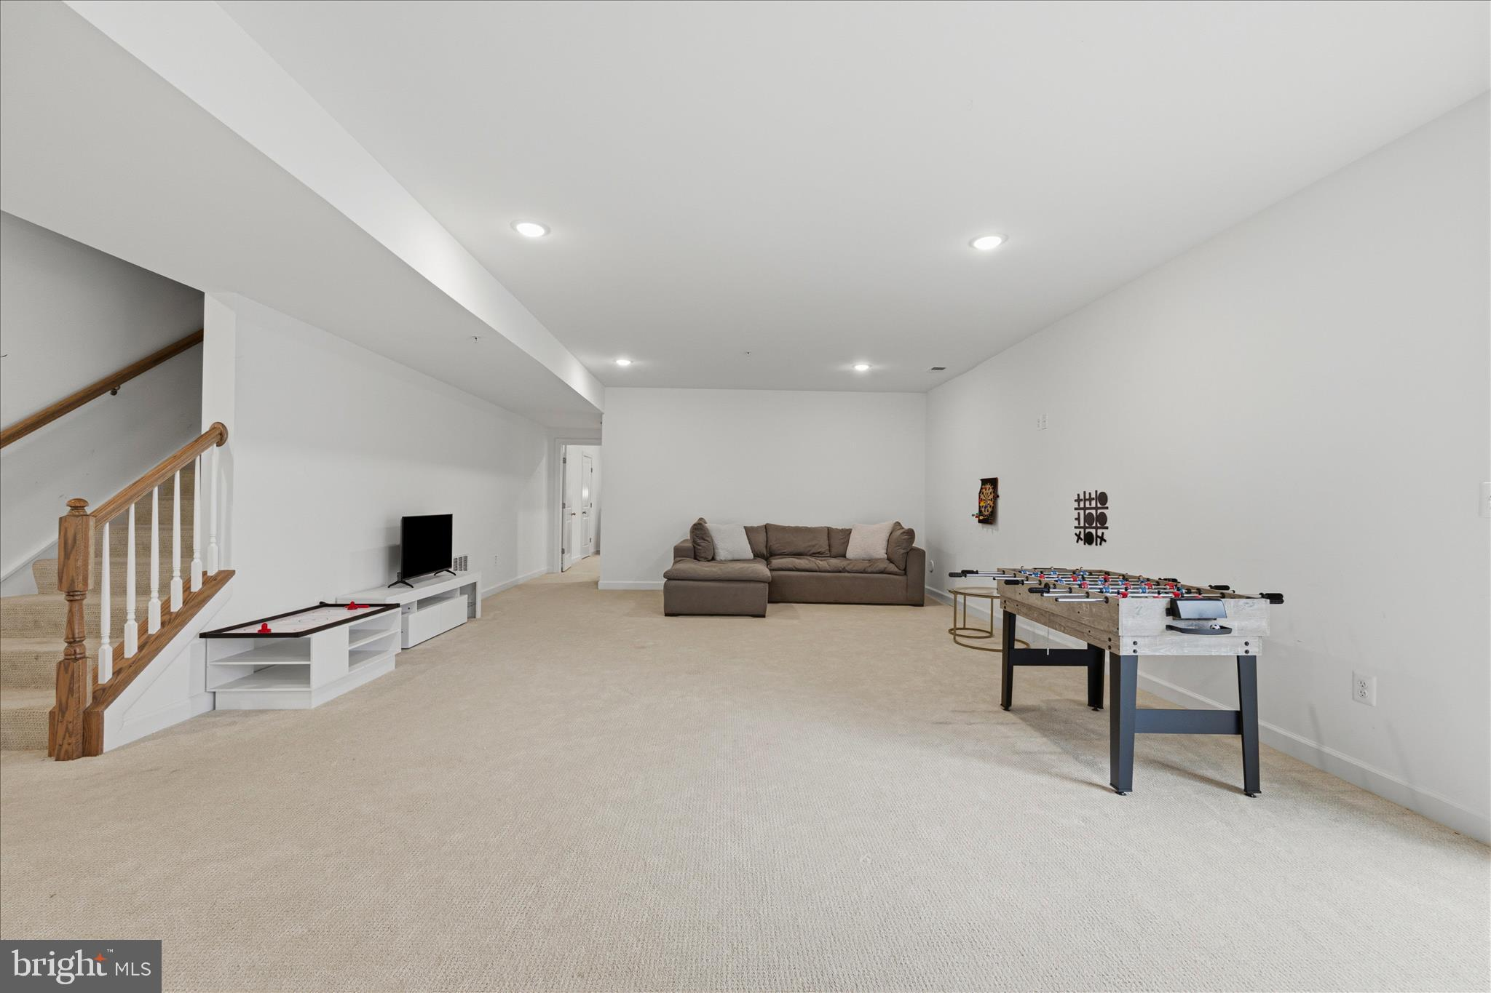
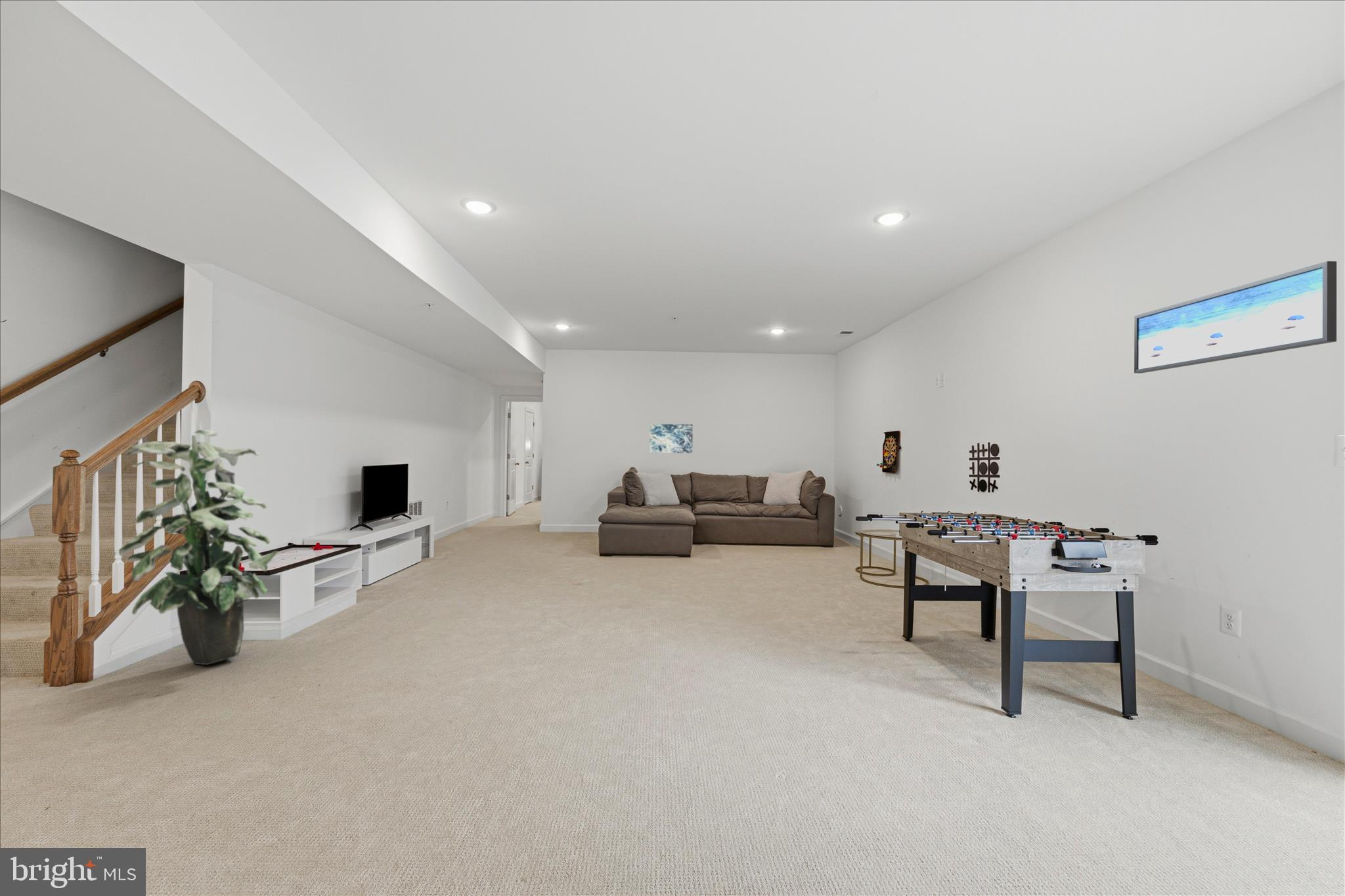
+ wall art (1218, 326)
+ wall art (671, 438)
+ indoor plant (201, 545)
